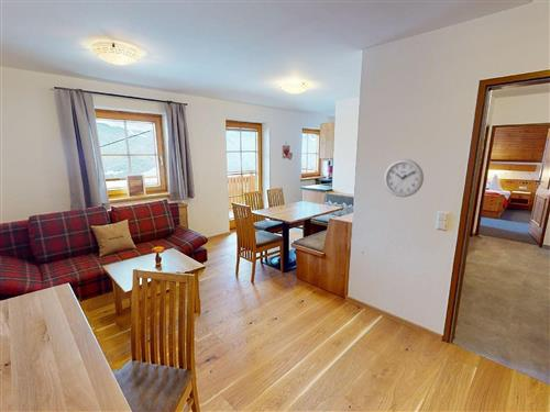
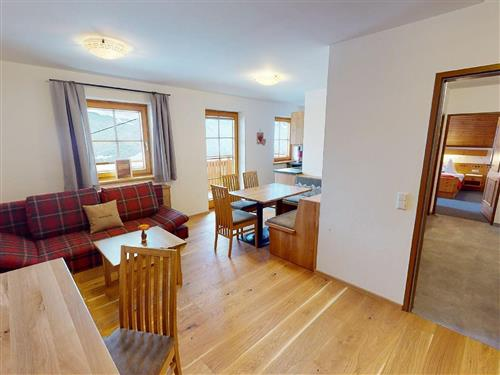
- wall clock (402, 178)
